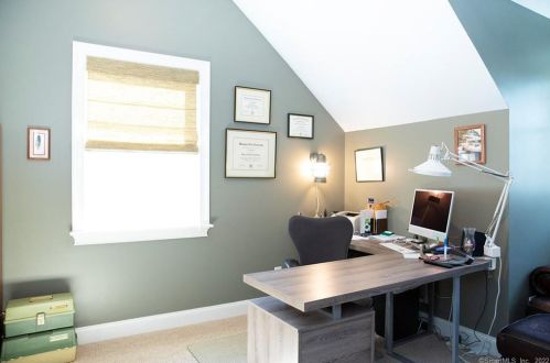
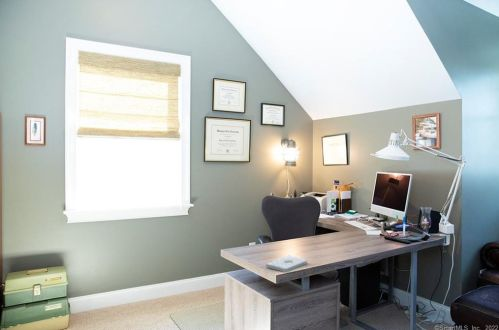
+ notepad (287, 263)
